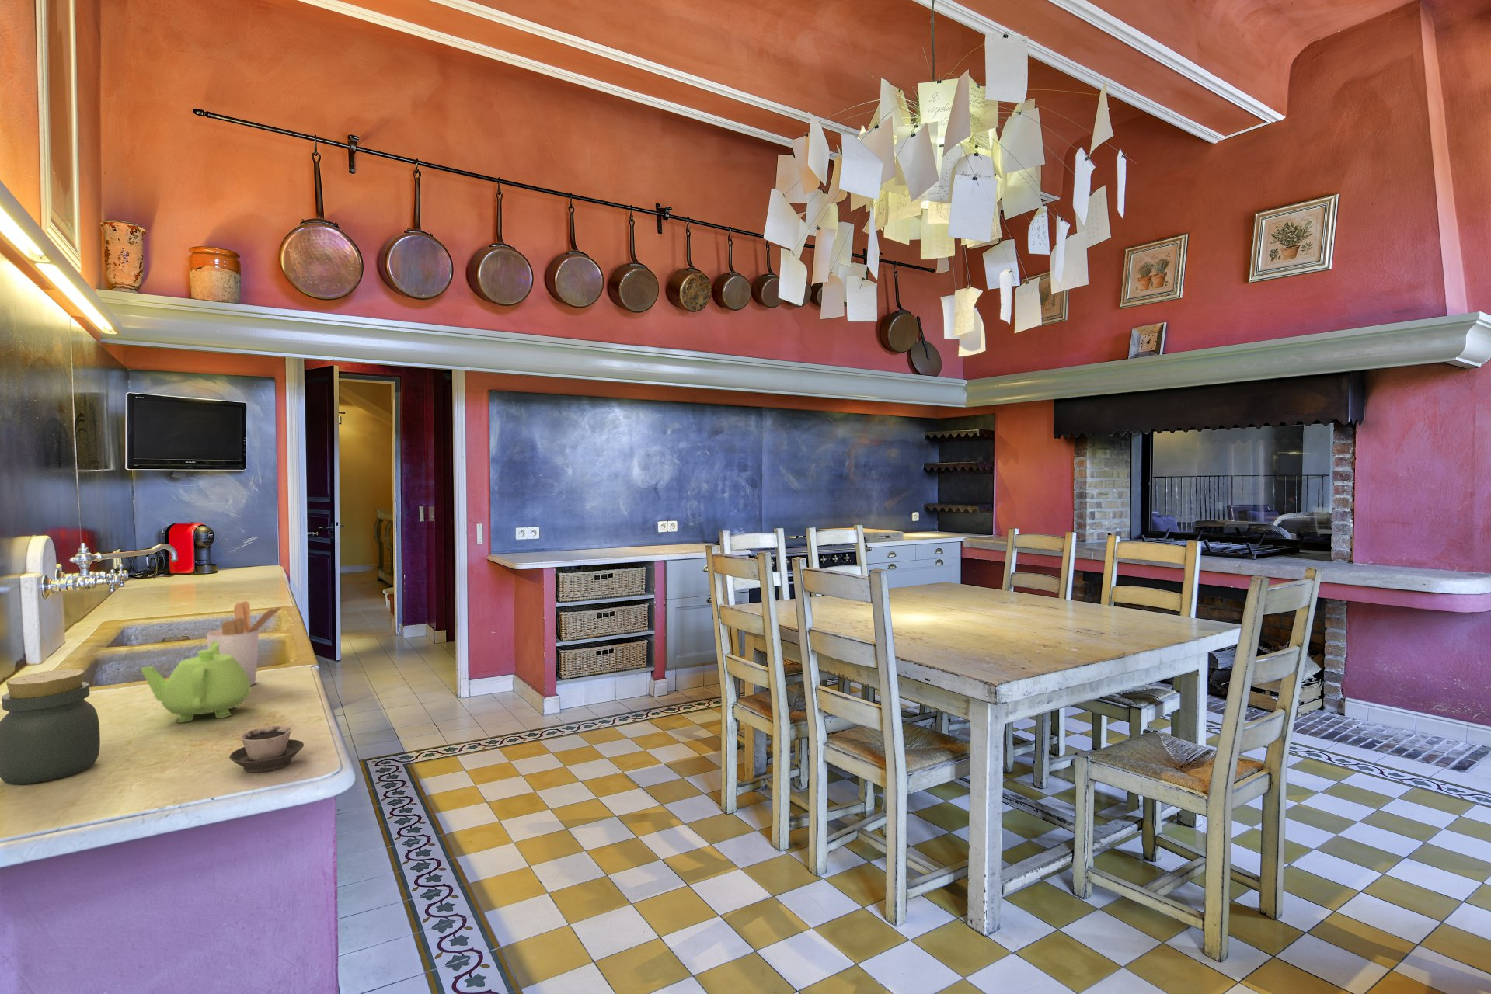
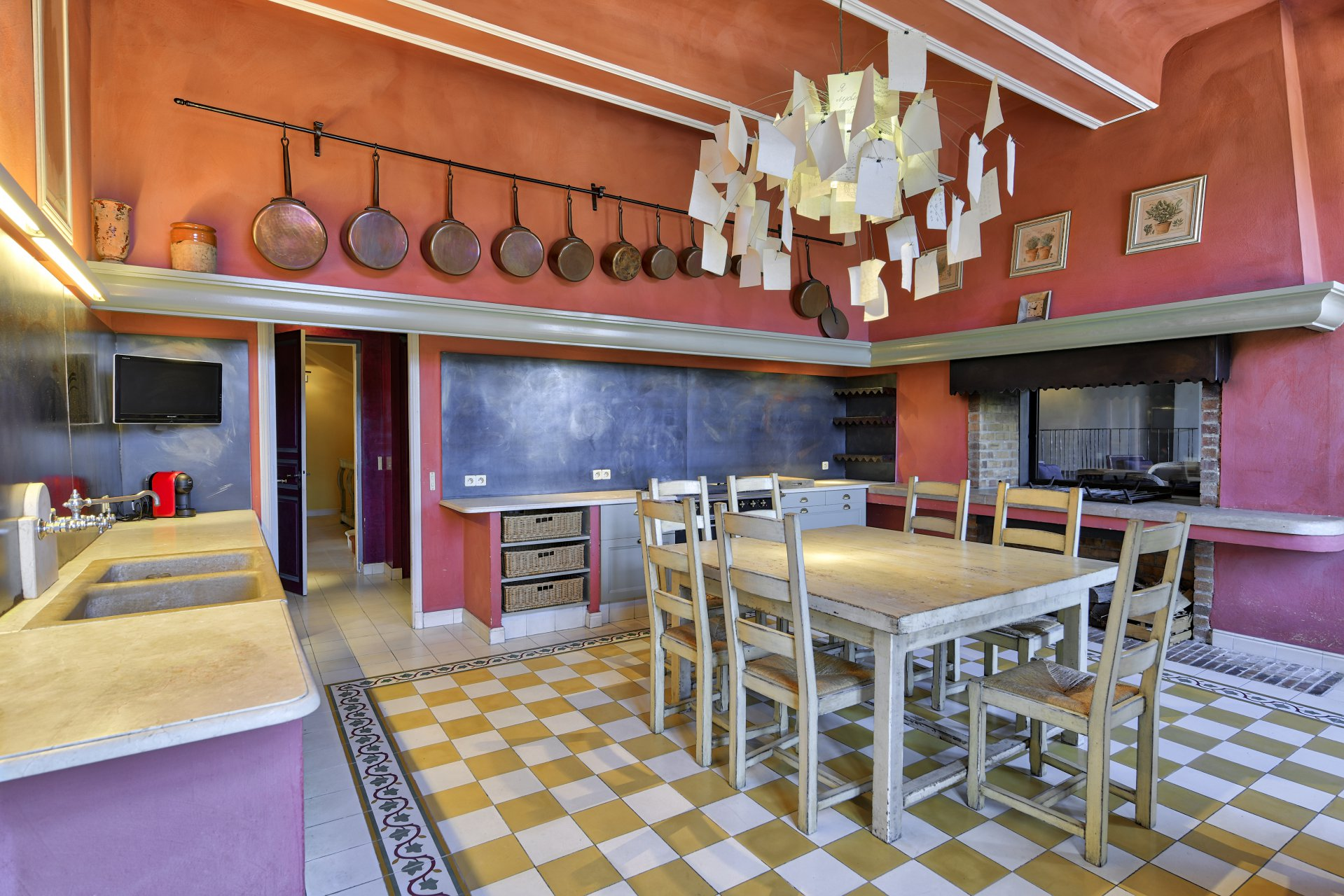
- cup (267, 749)
- jar (48, 723)
- teapot (199, 682)
- utensil holder (246, 643)
